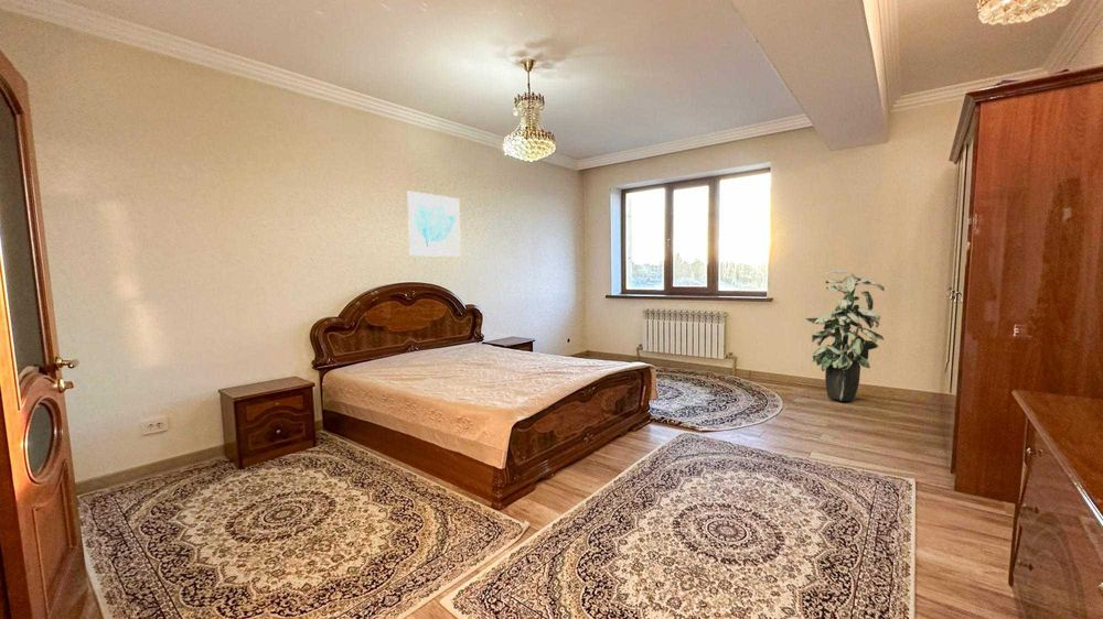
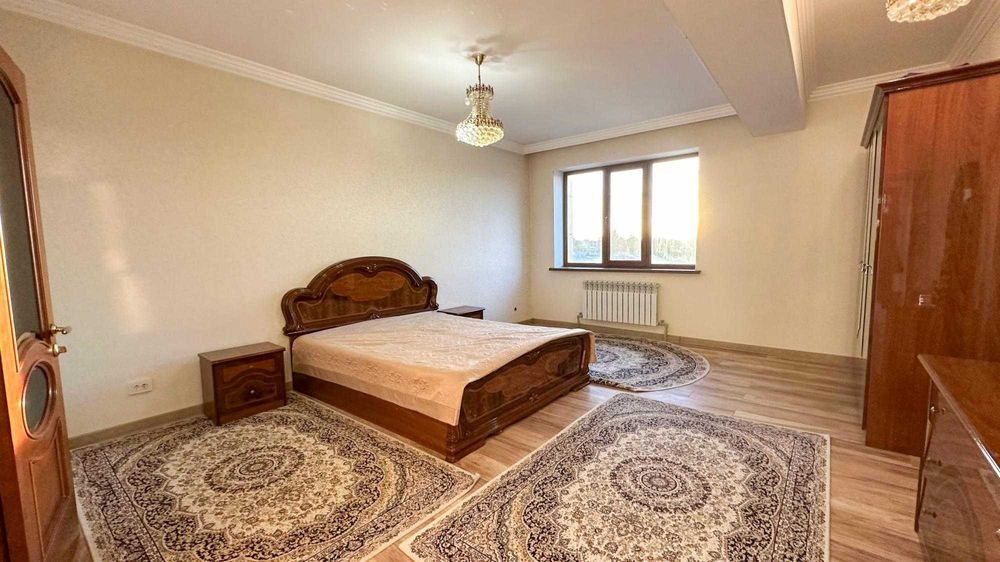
- indoor plant (840, 335)
- wall art (436, 225)
